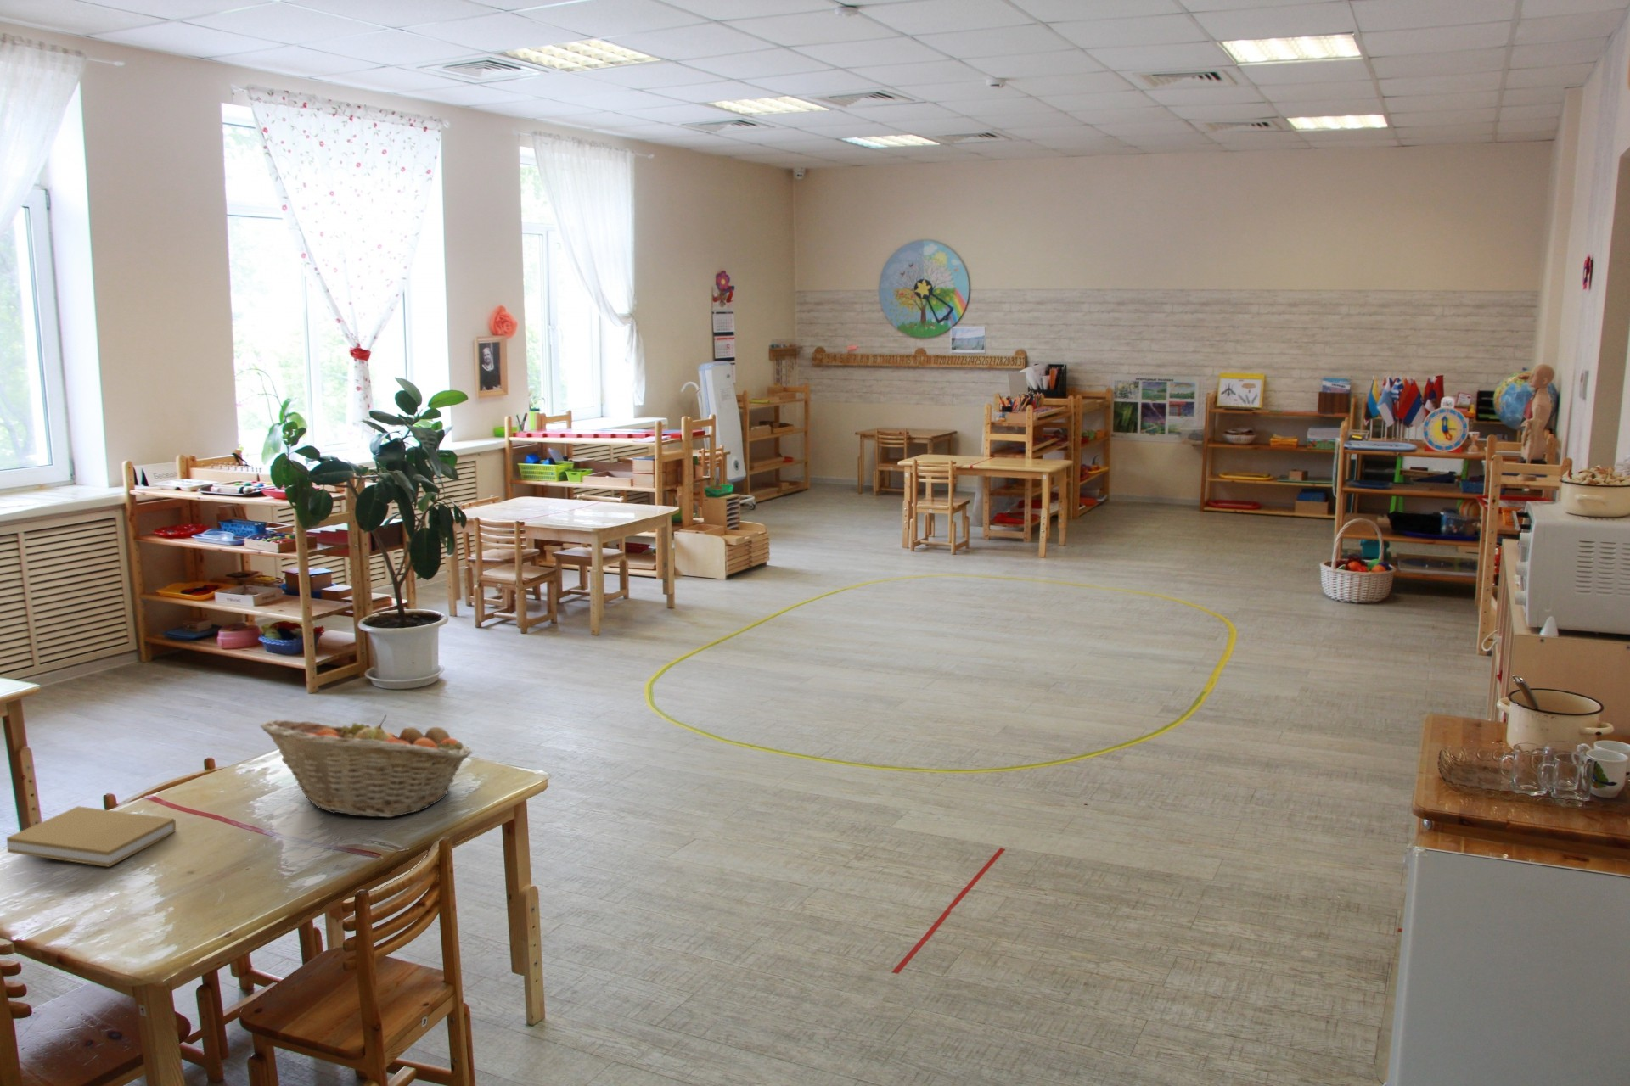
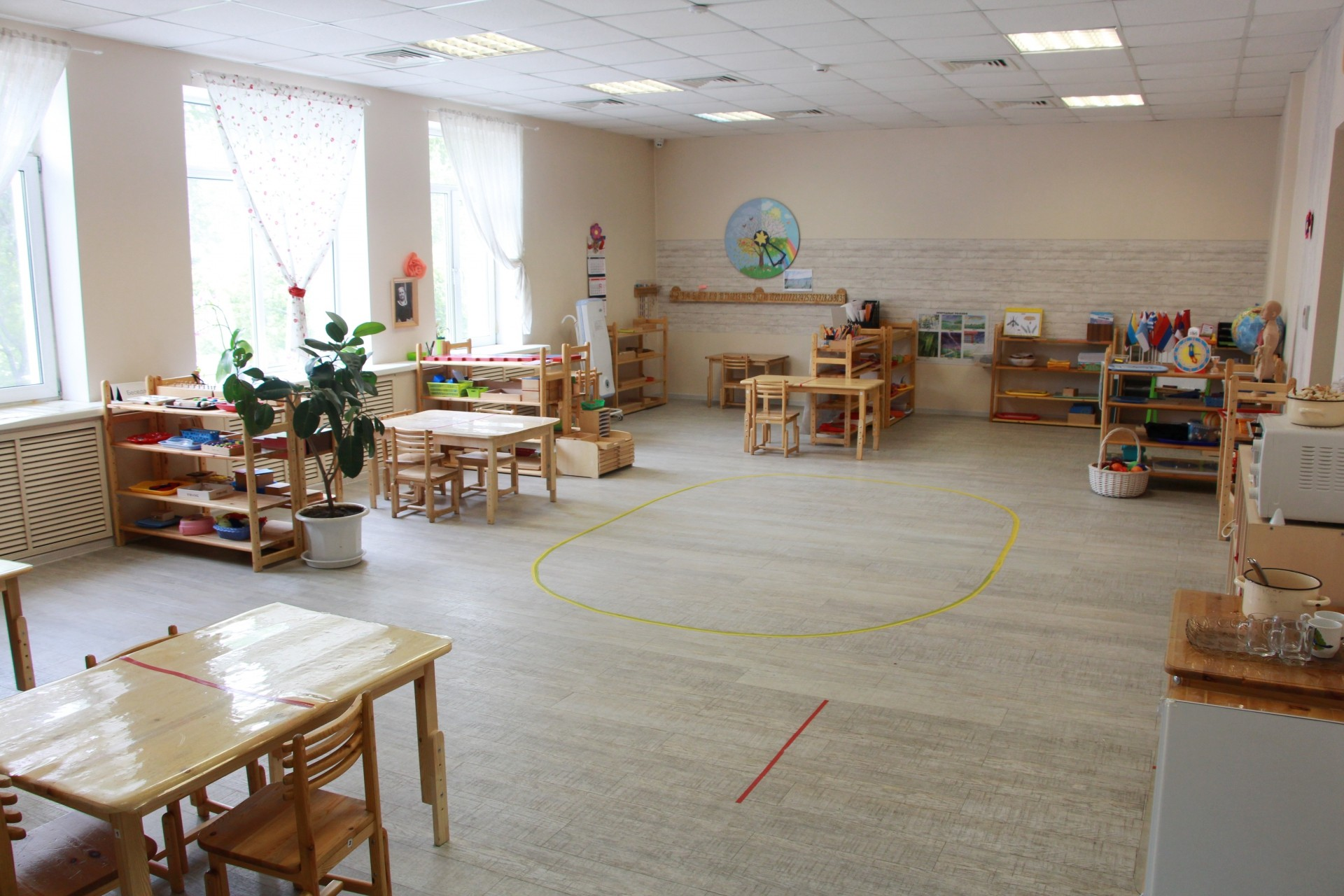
- fruit basket (367, 754)
- book (93, 835)
